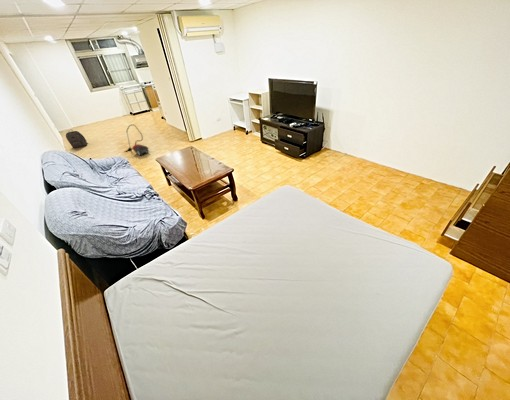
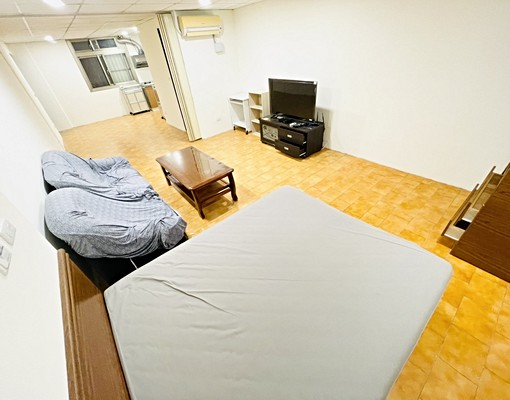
- backpack (75, 138)
- vacuum cleaner (136, 141)
